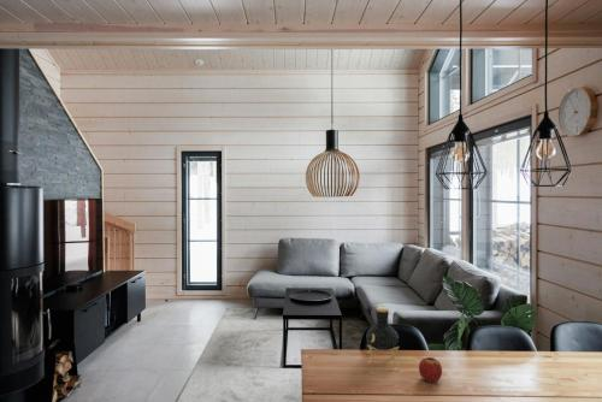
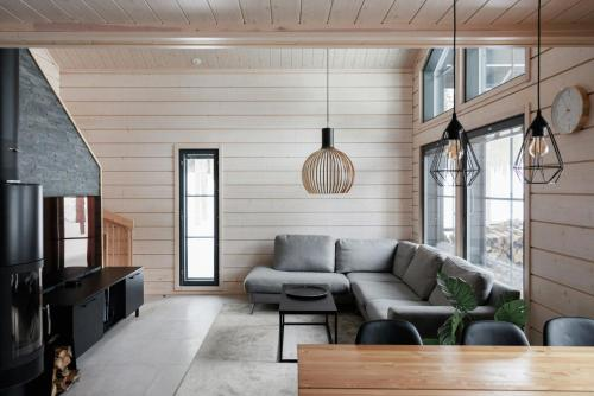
- vase (382, 333)
- apple (430, 367)
